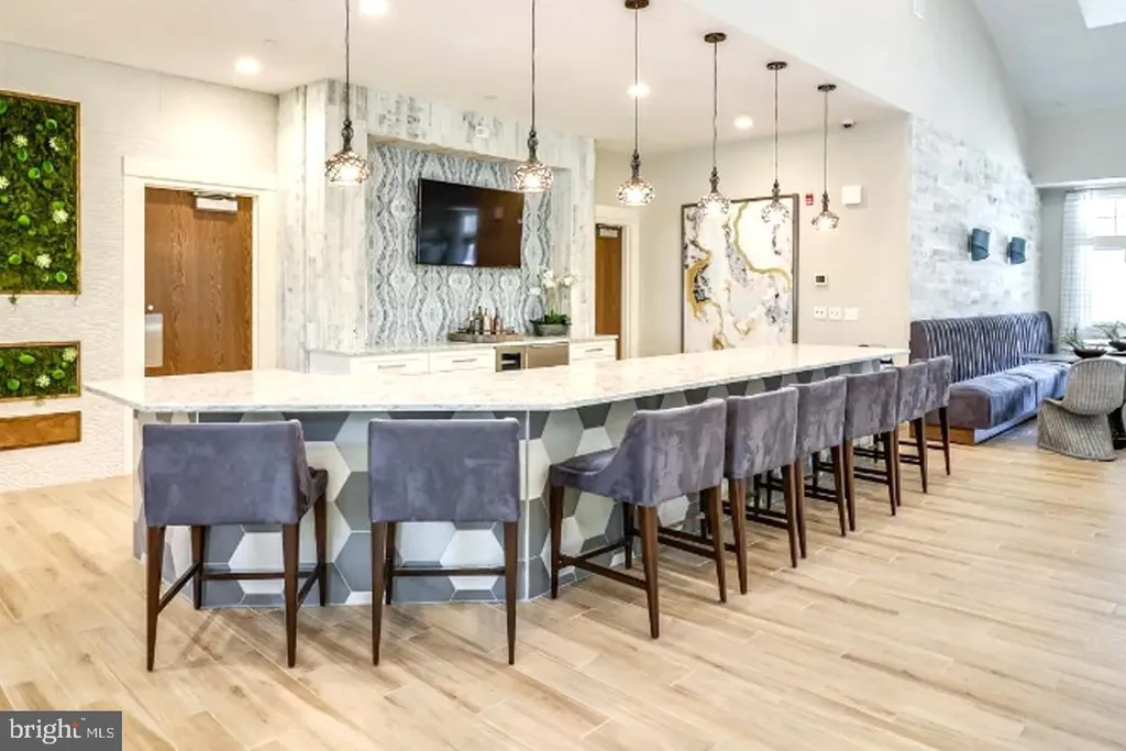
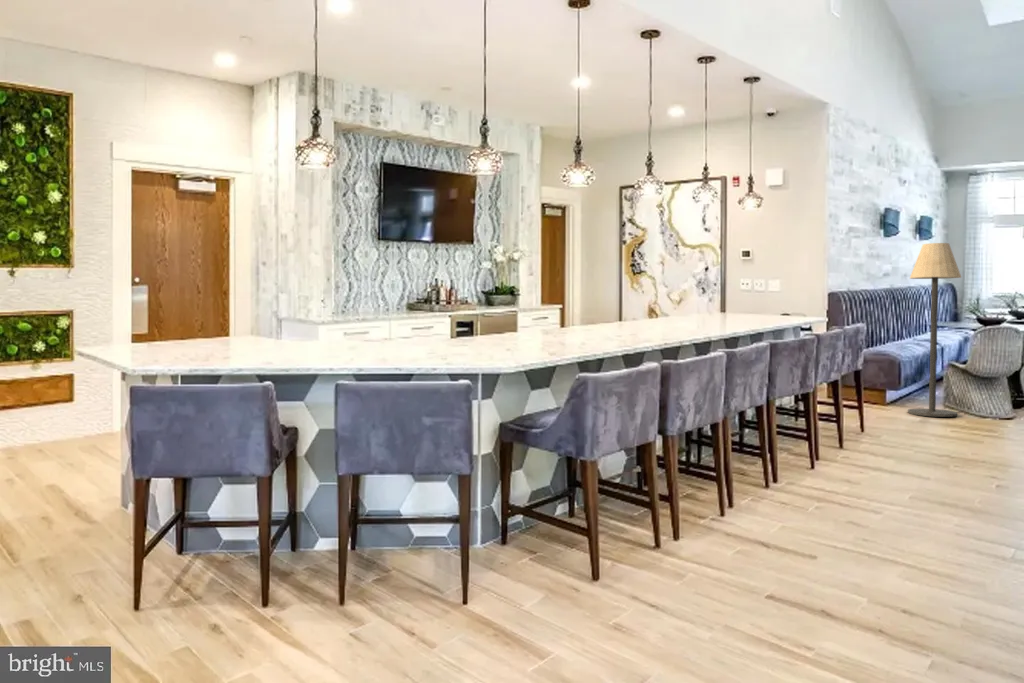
+ floor lamp (933, 329)
